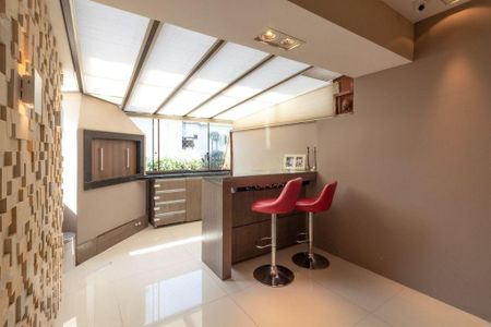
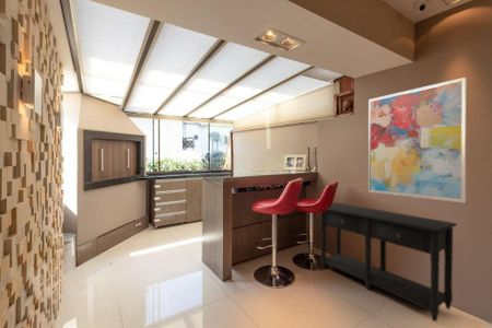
+ console table (370, 248)
+ wall art (410, 143)
